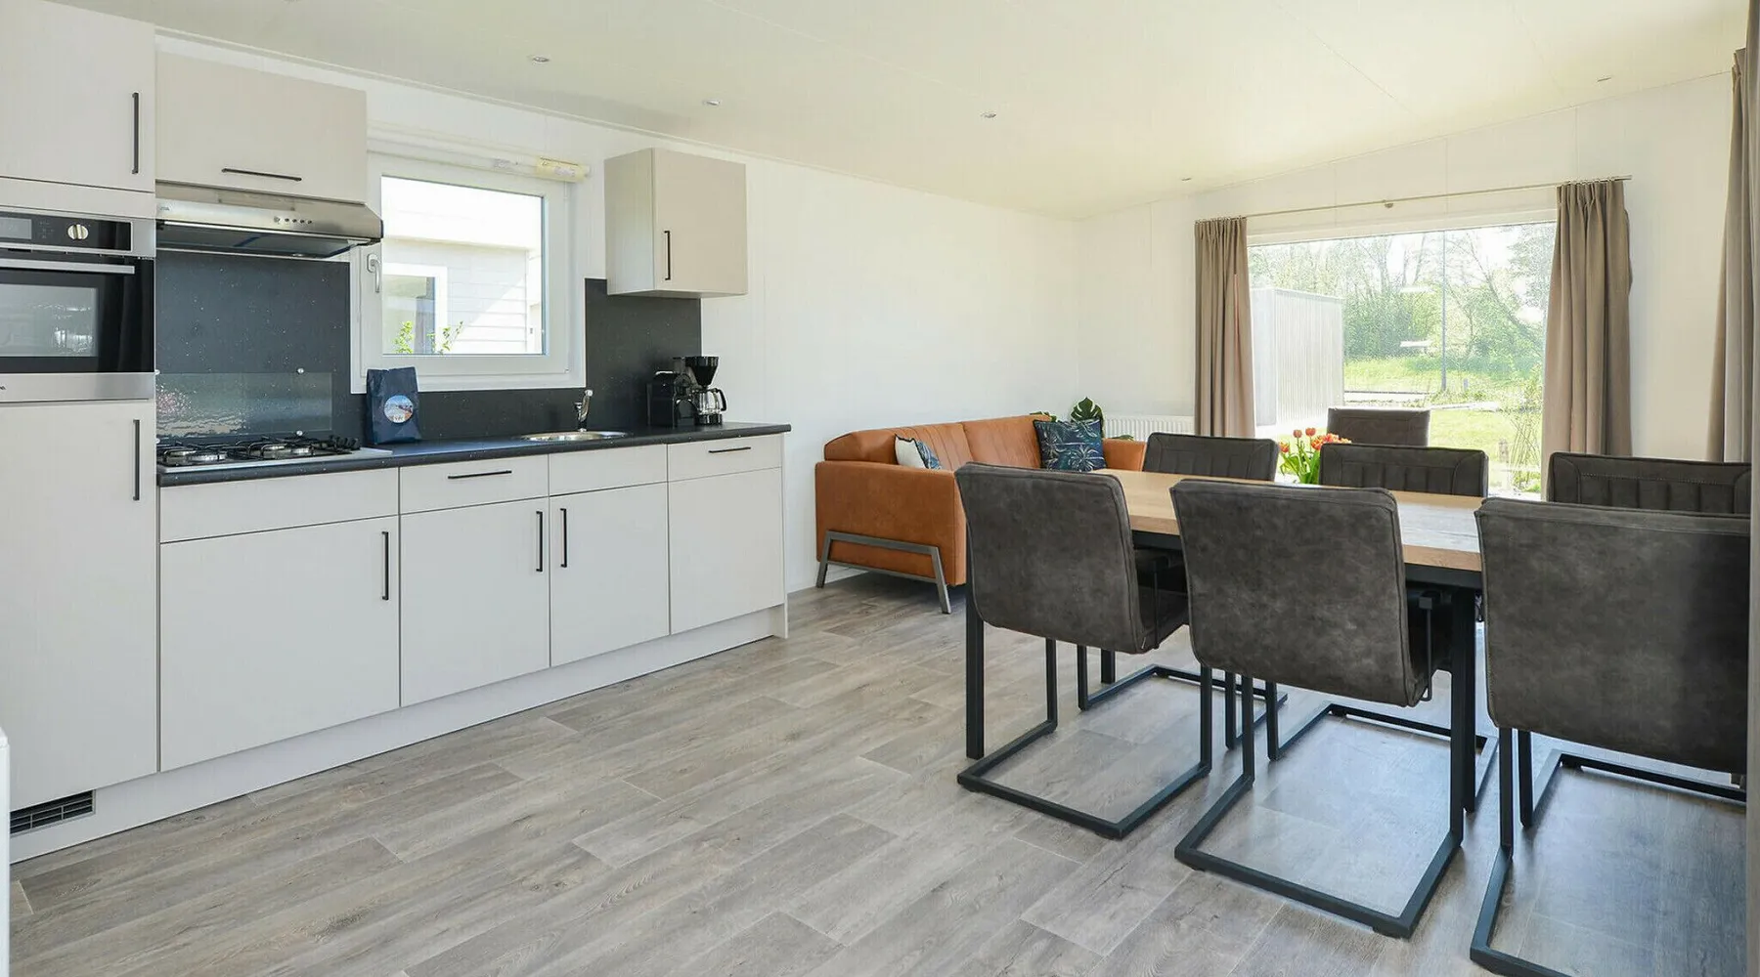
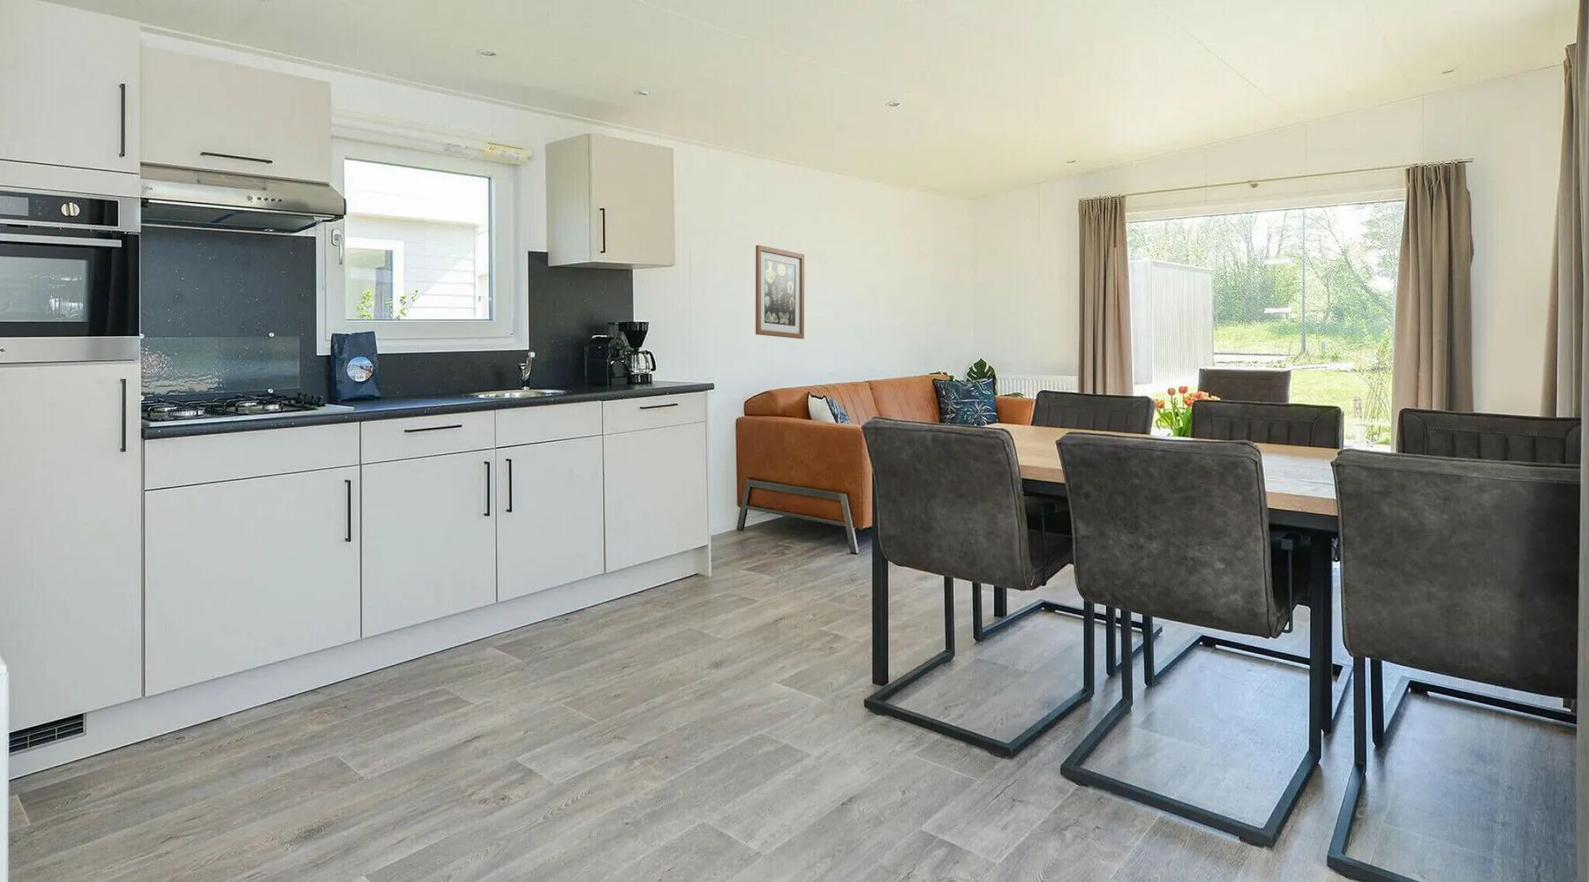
+ wall art (780, 293)
